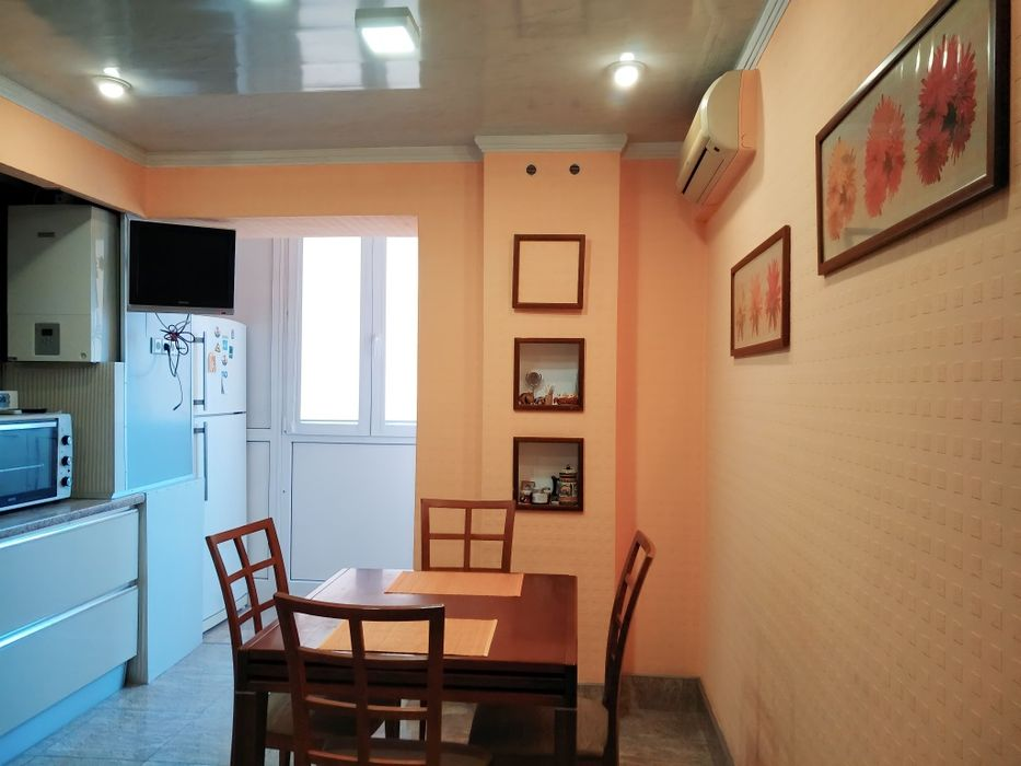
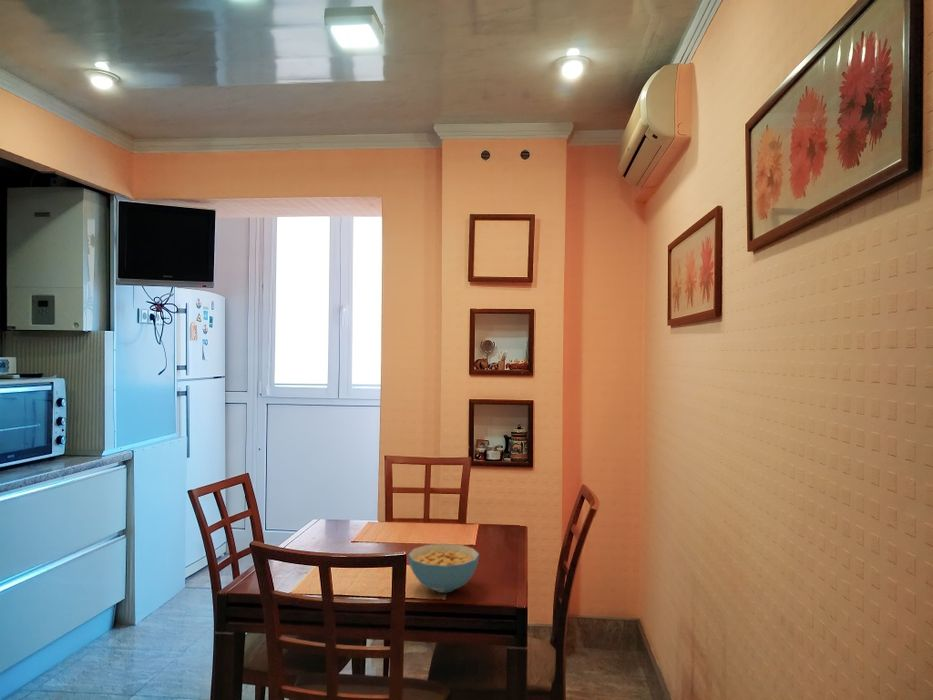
+ cereal bowl (443, 571)
